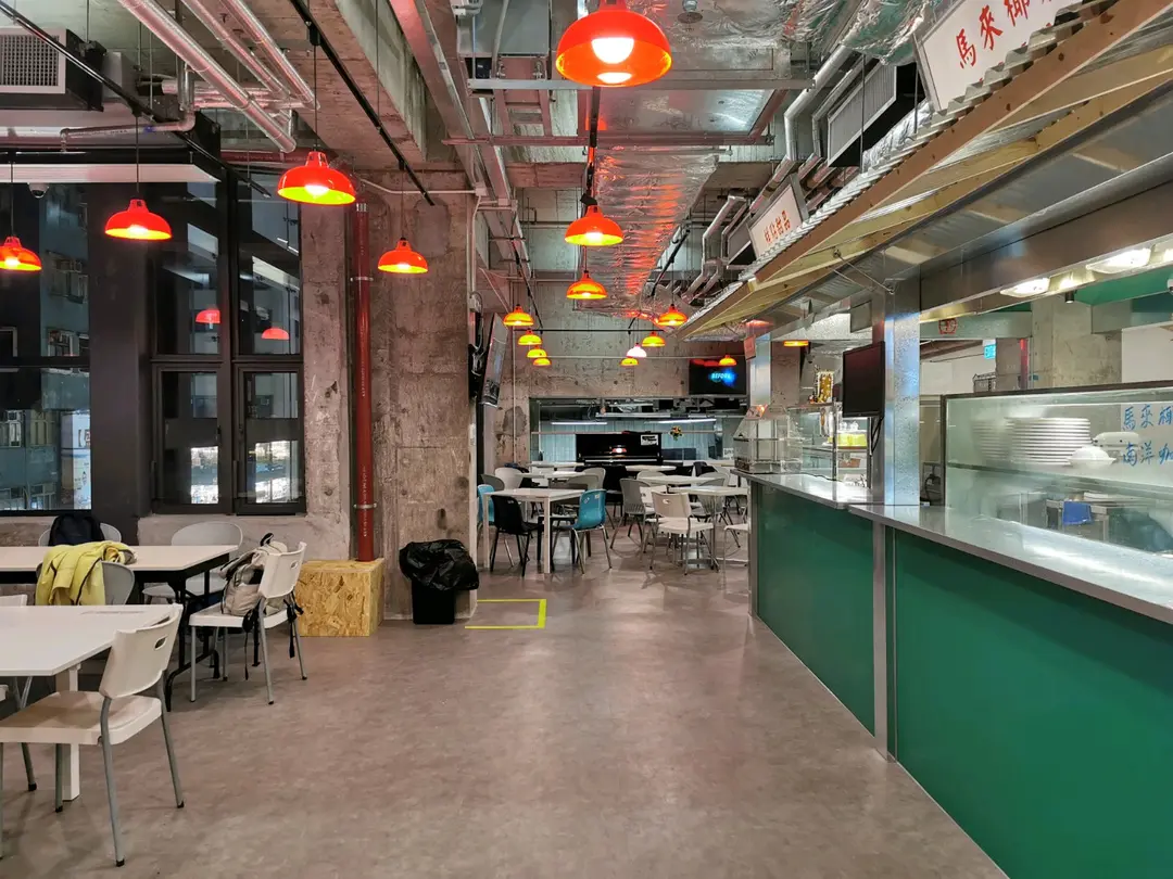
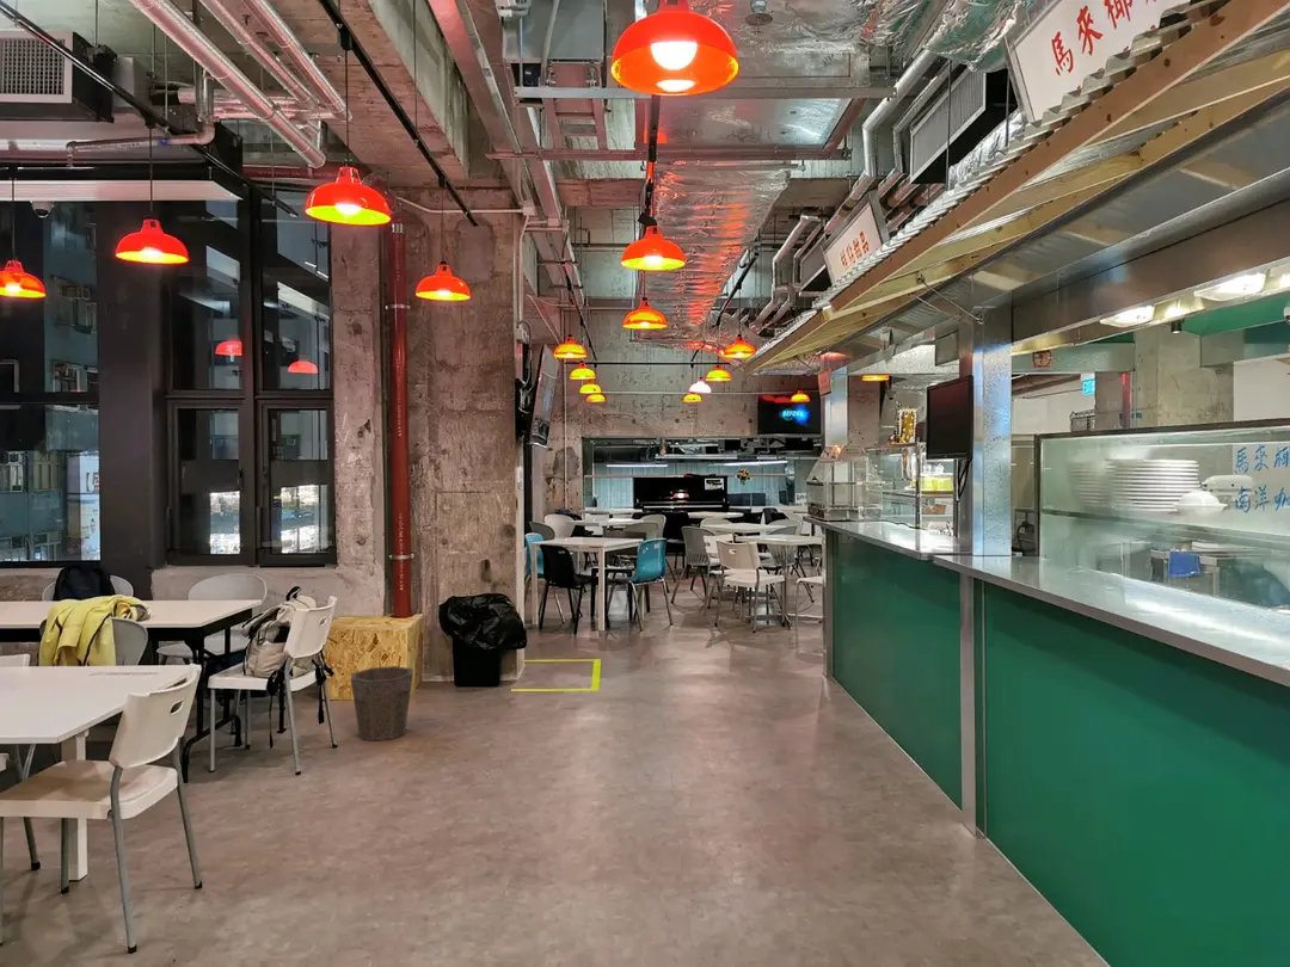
+ waste bin (382, 703)
